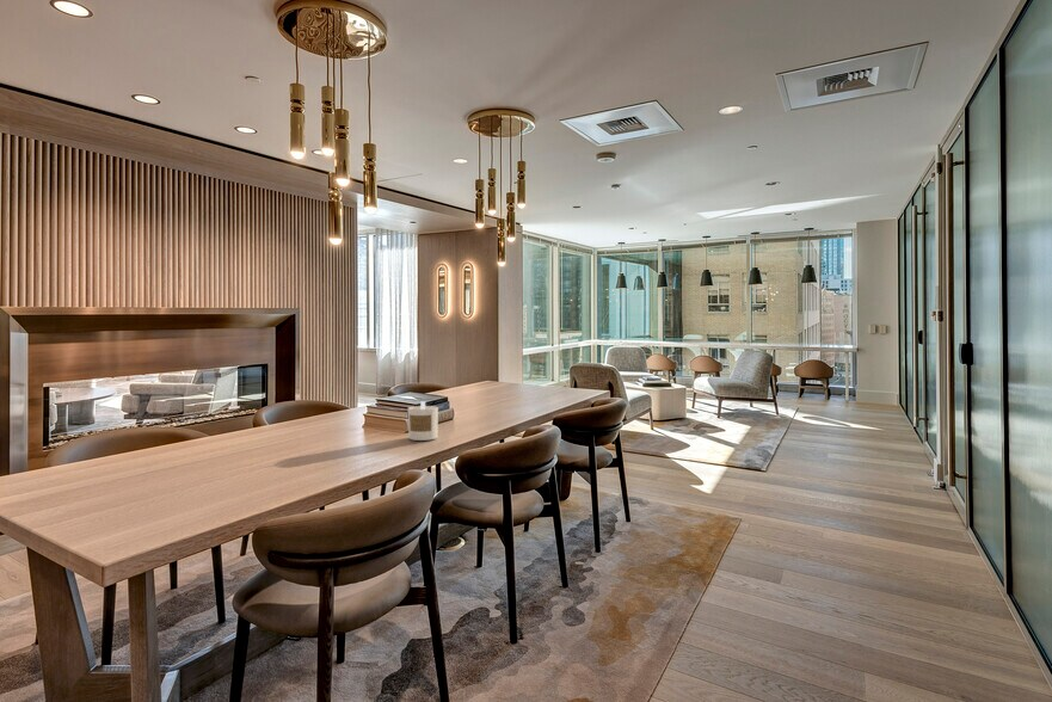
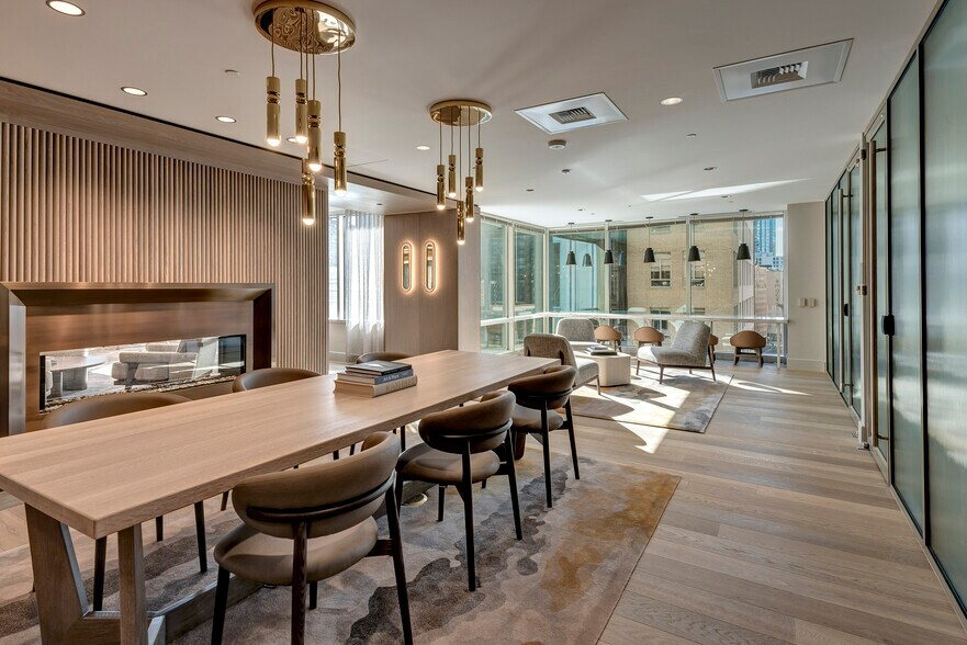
- candle (423, 419)
